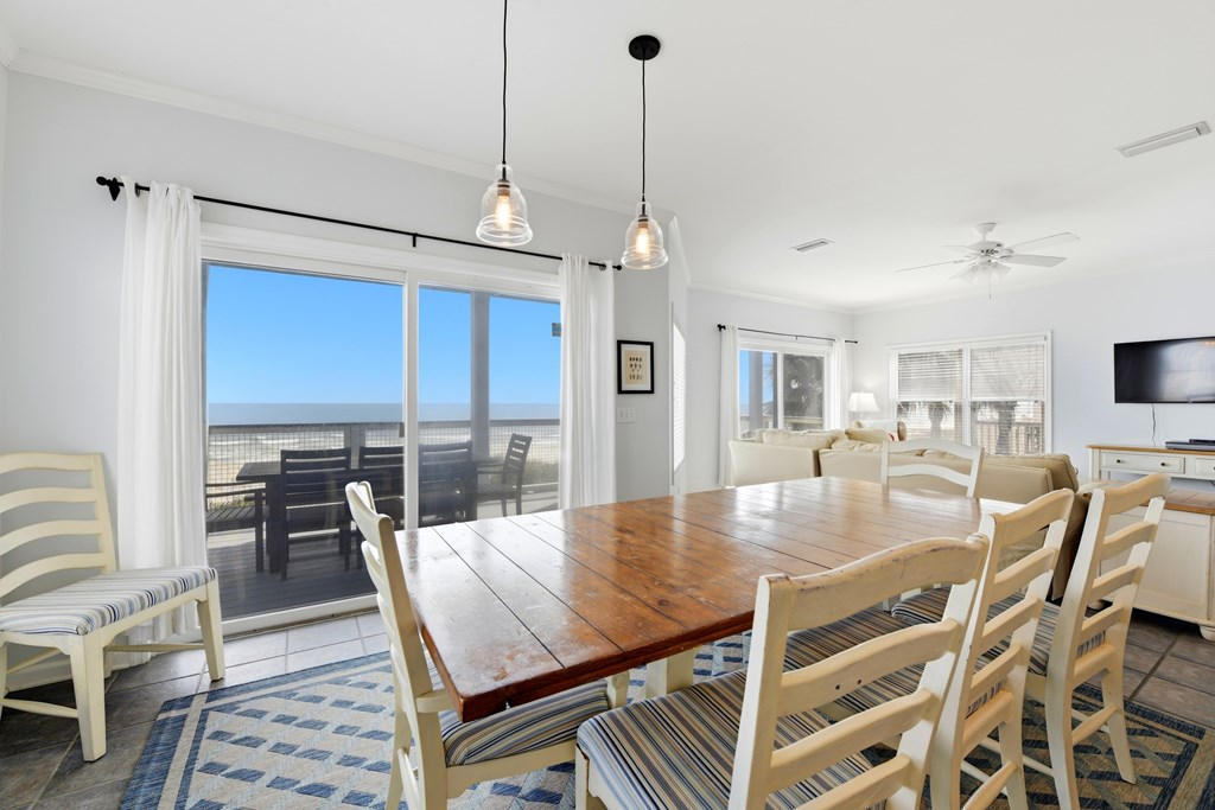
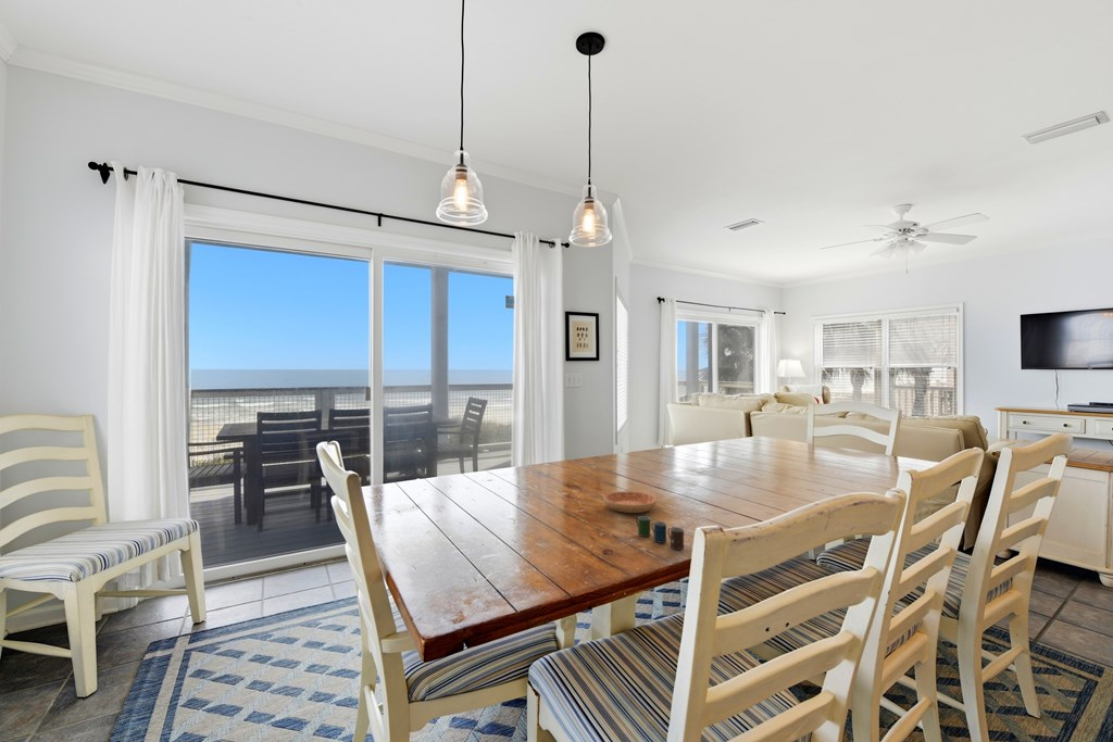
+ cup (658, 525)
+ saucer (629, 502)
